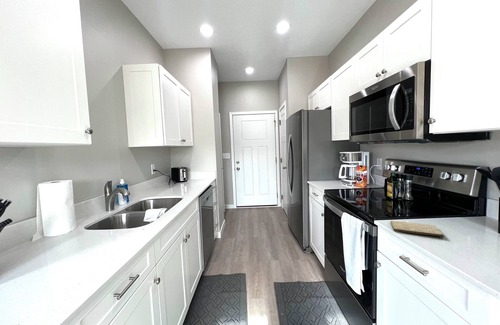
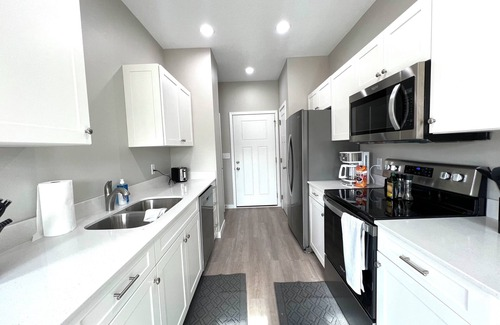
- cutting board (414, 227)
